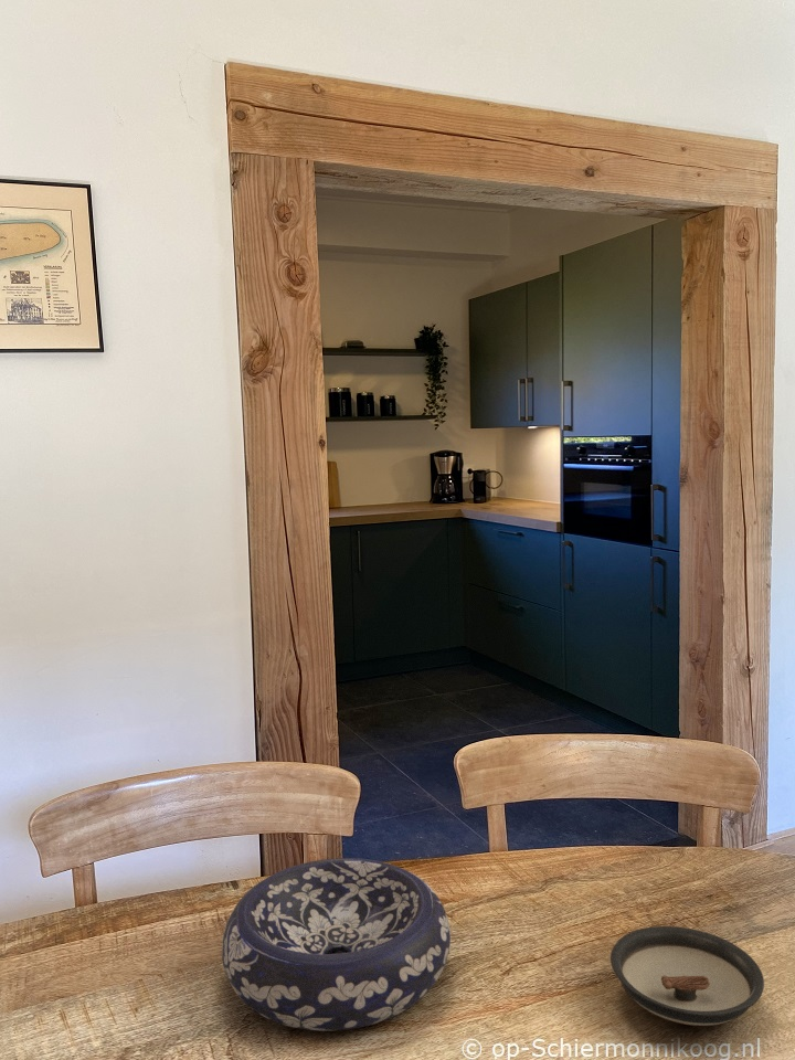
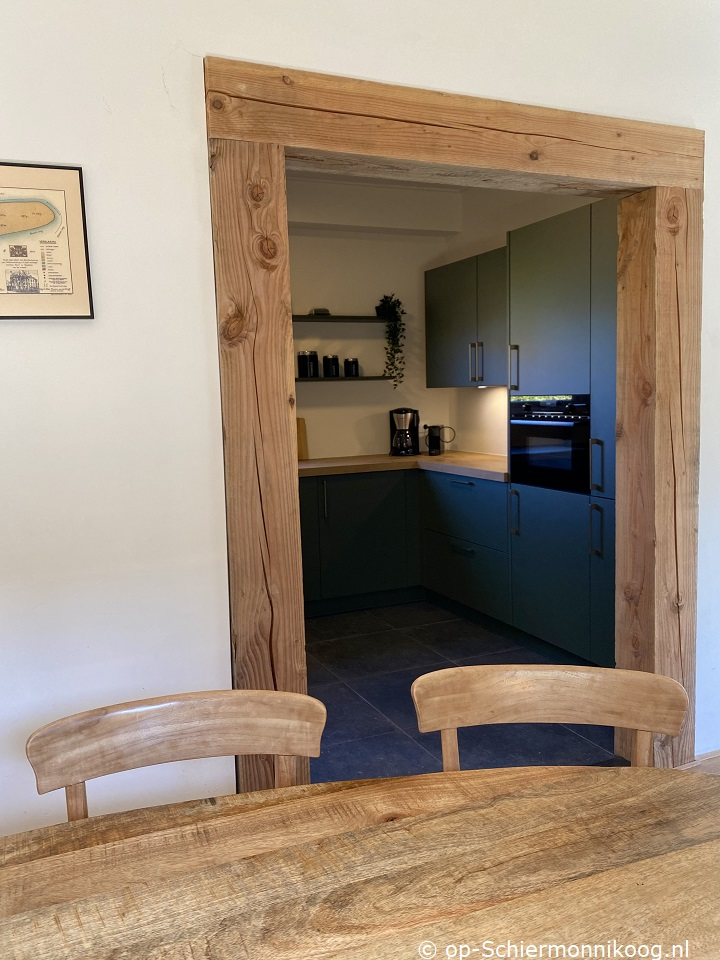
- saucer (685, 982)
- decorative bowl (337, 936)
